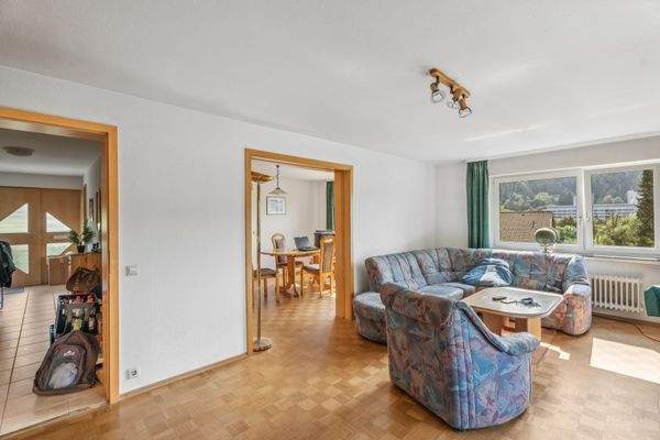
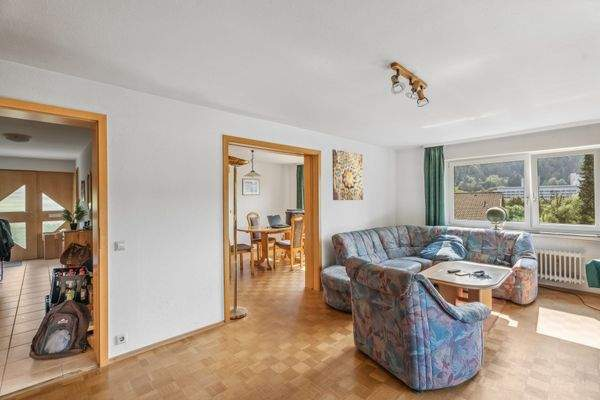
+ wall art (348, 176)
